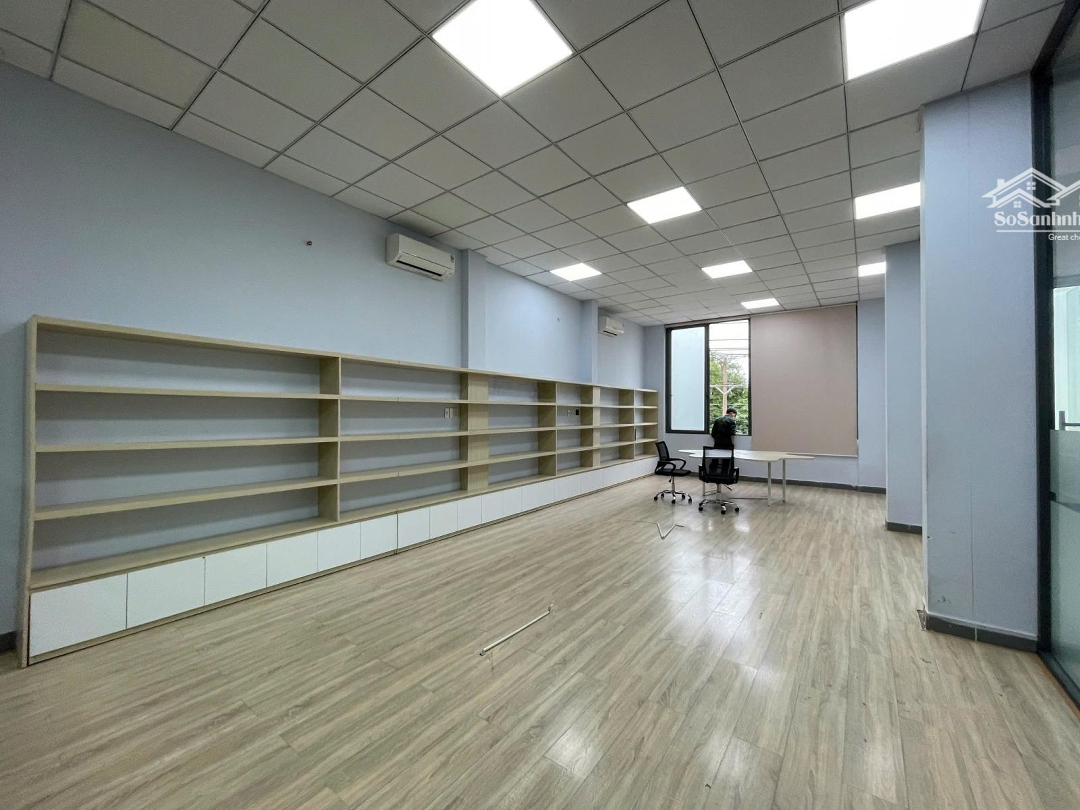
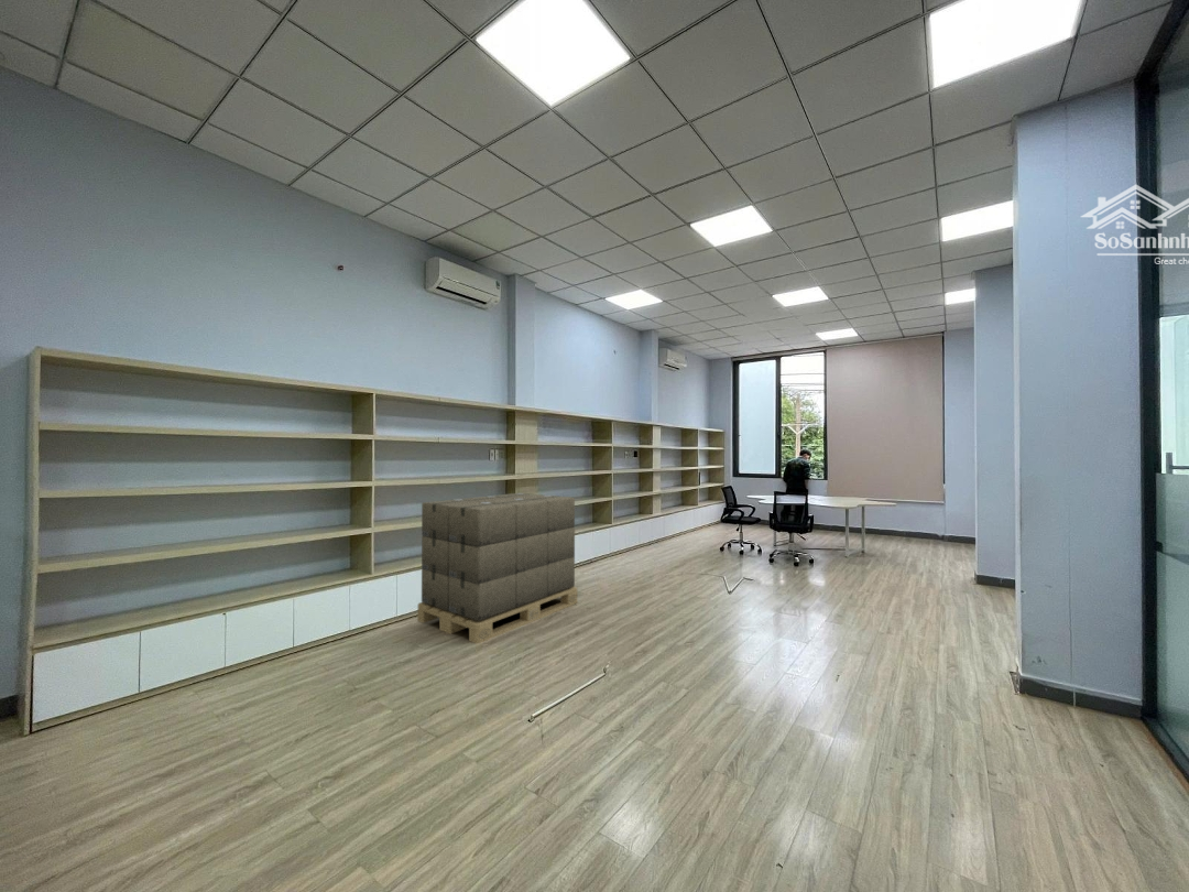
+ cardboard box (502, 555)
